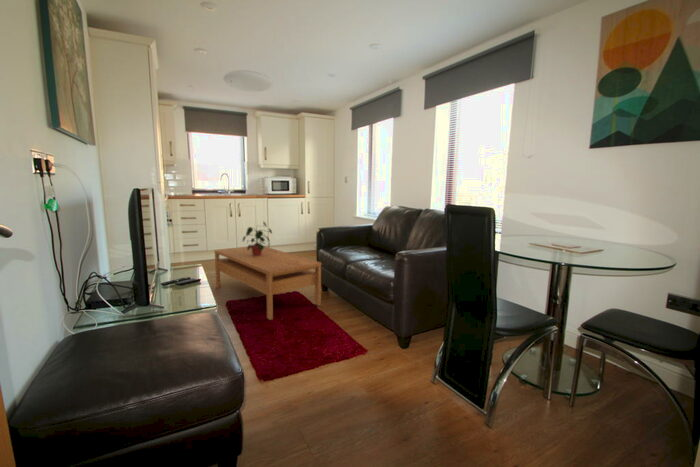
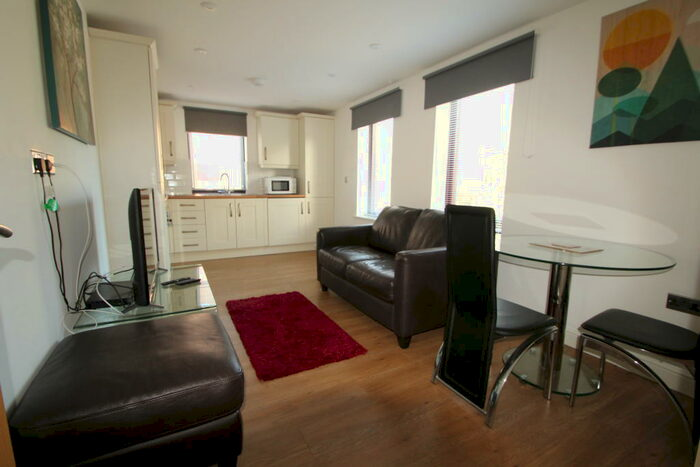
- potted plant (259, 238)
- coffee table (264, 275)
- ceiling light (248, 81)
